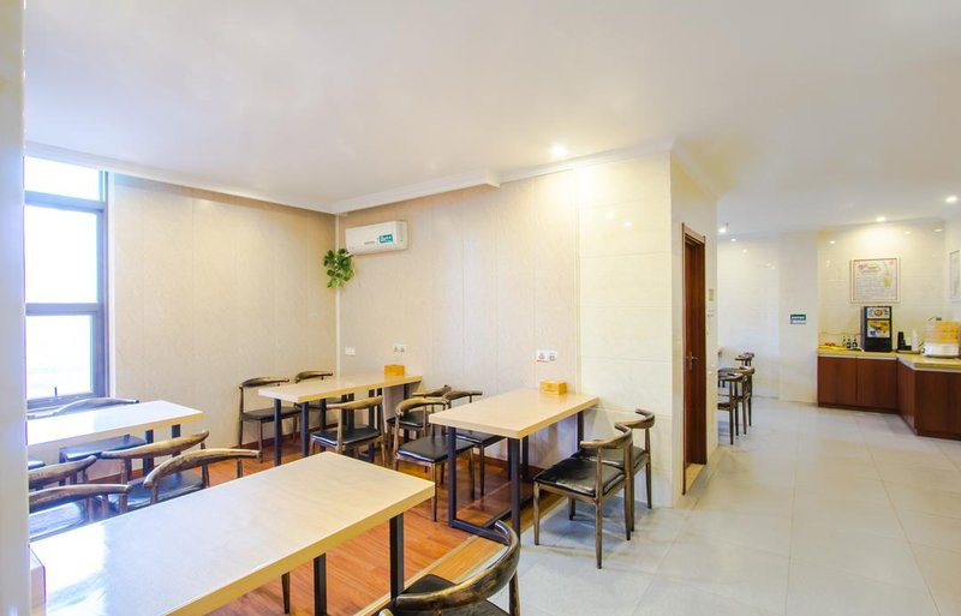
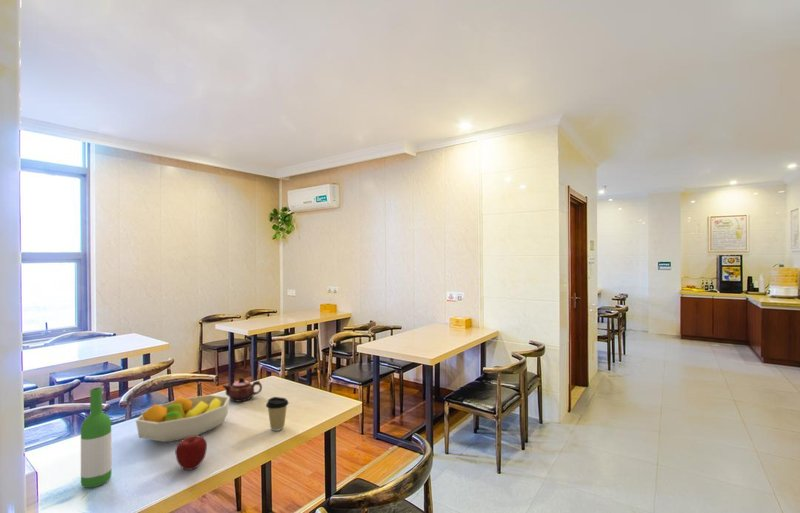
+ teapot (242, 387)
+ coffee cup (277, 413)
+ apple (191, 452)
+ wine bottle (96, 435)
+ fruit bowl (186, 413)
